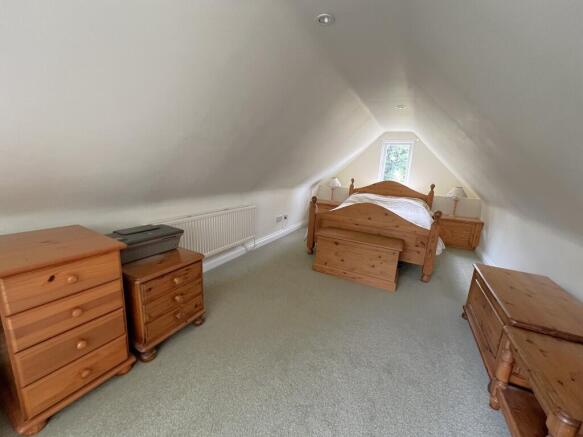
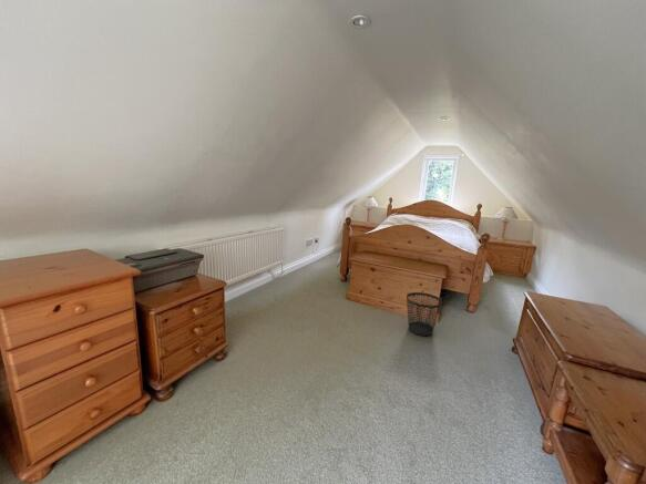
+ wastebasket (422, 315)
